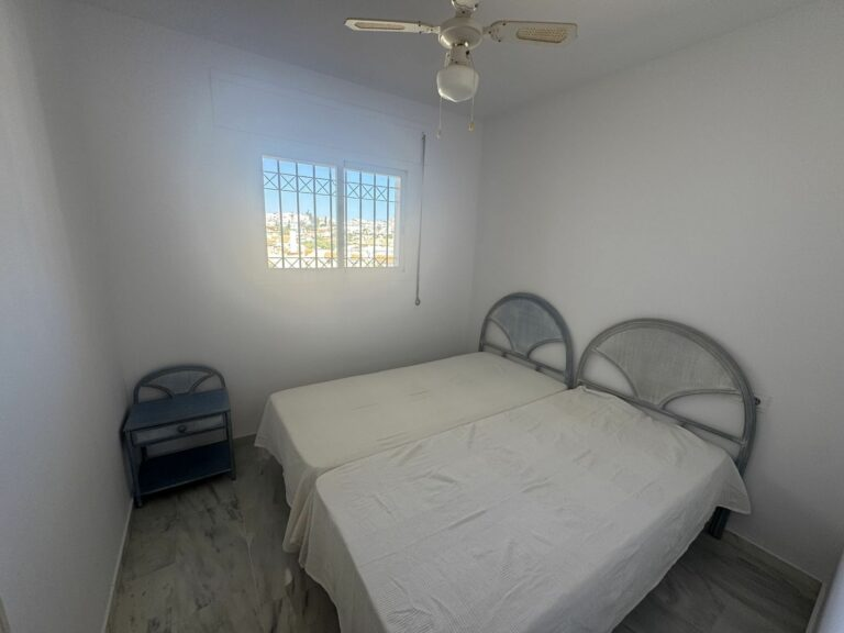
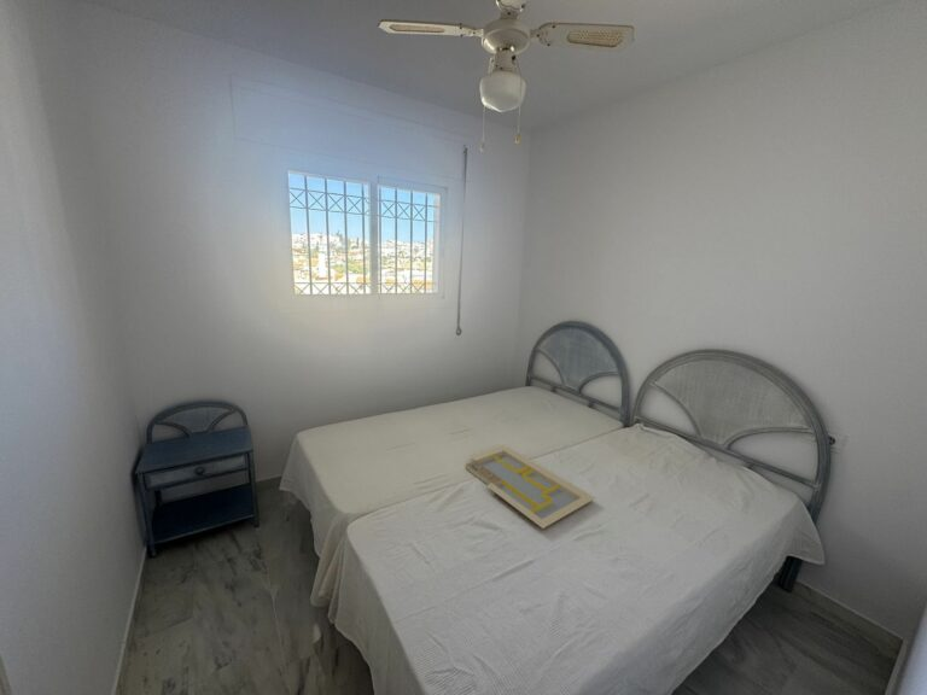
+ serving tray (519, 480)
